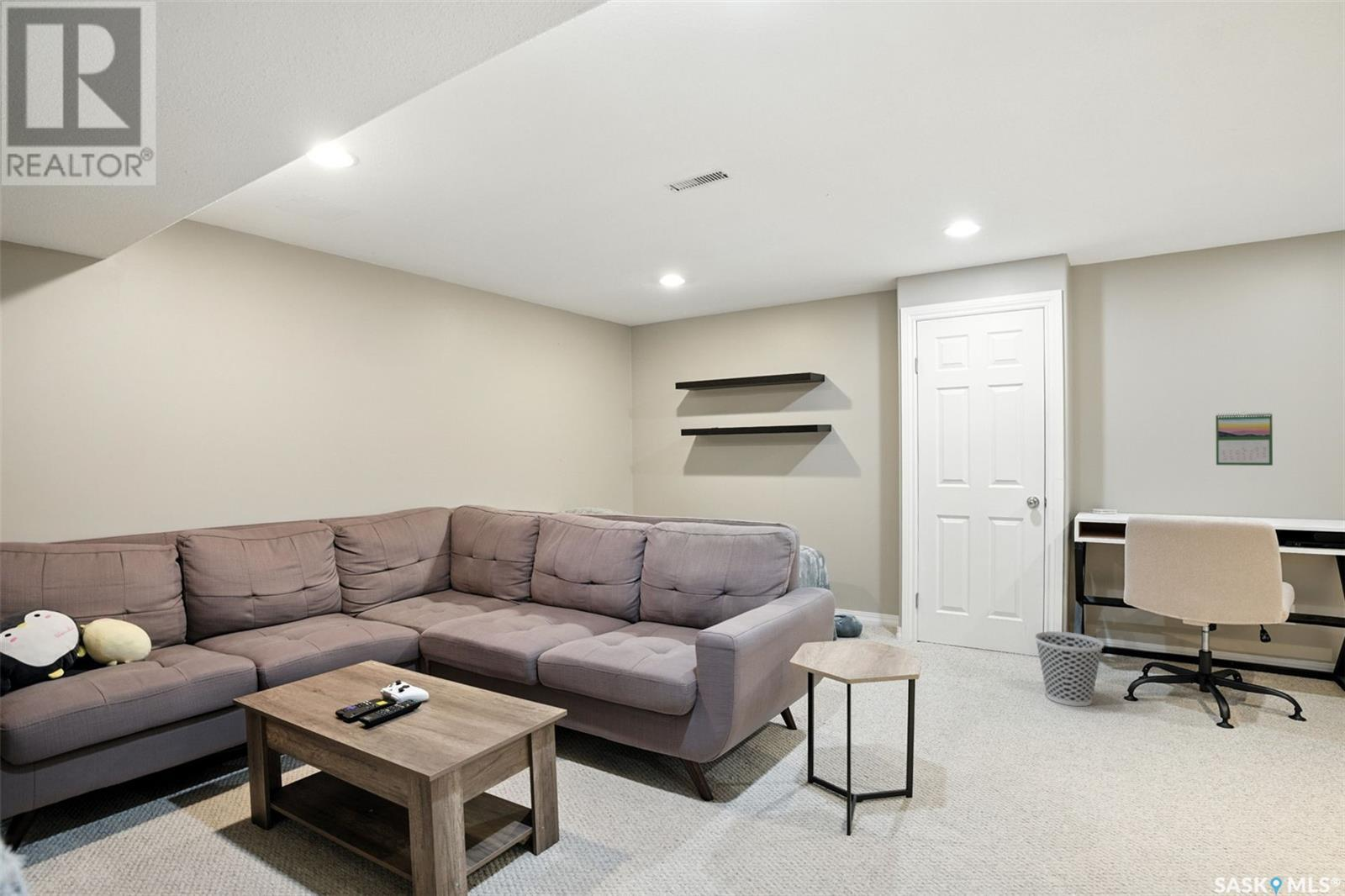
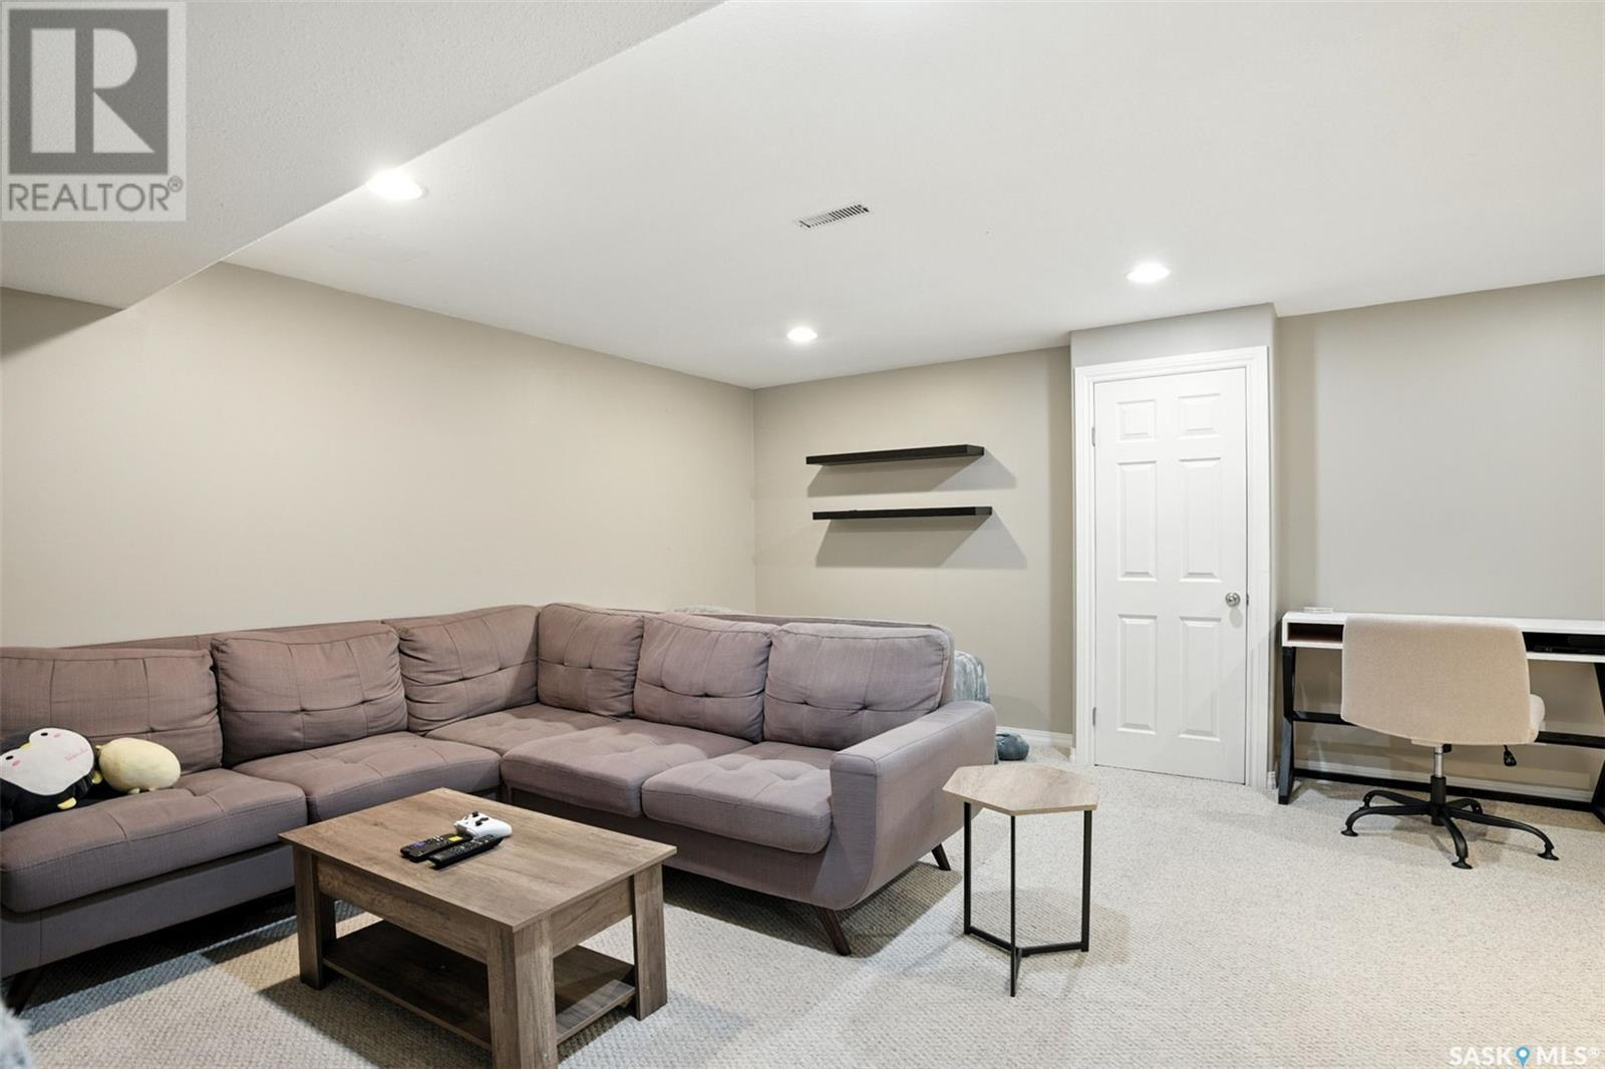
- wastebasket (1068, 669)
- calendar (1243, 439)
